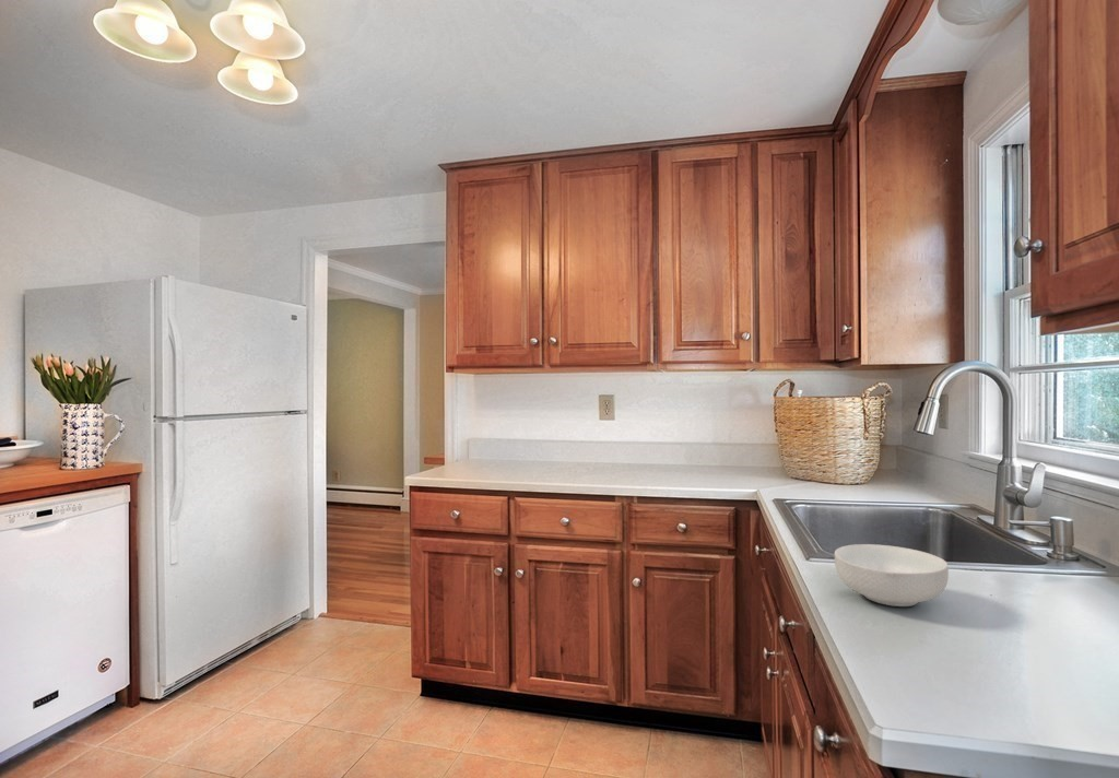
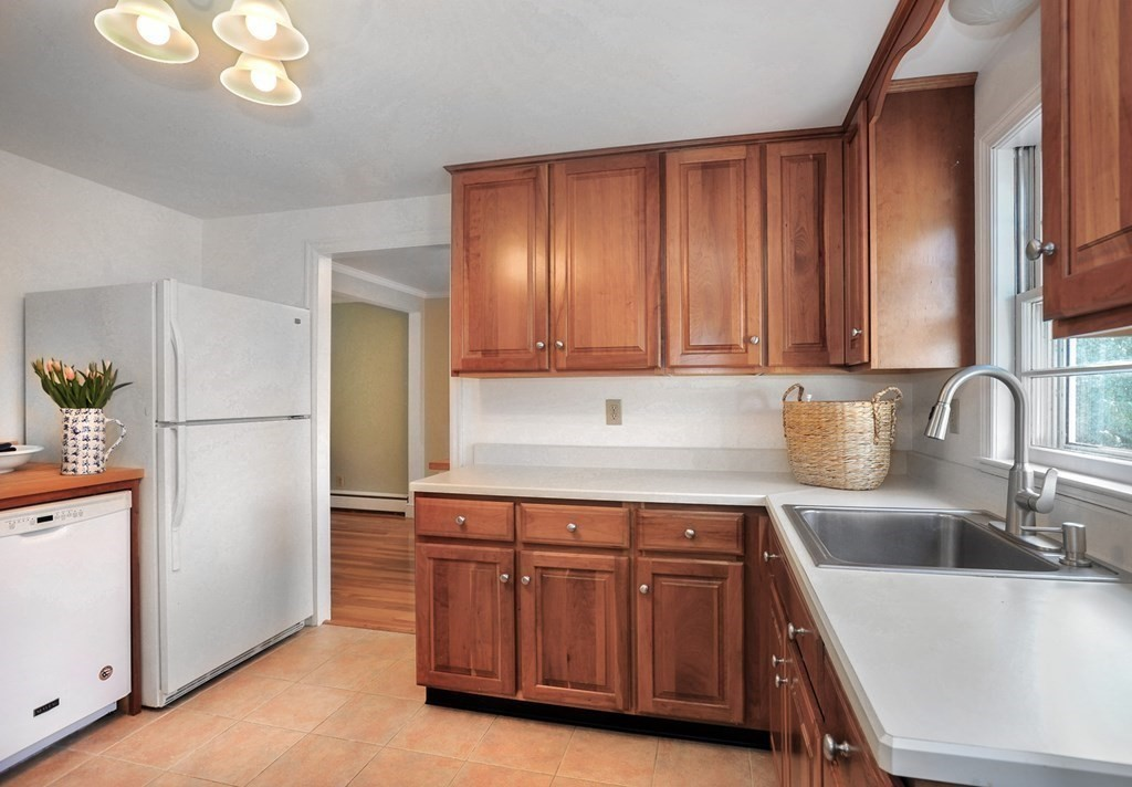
- cereal bowl (888, 577)
